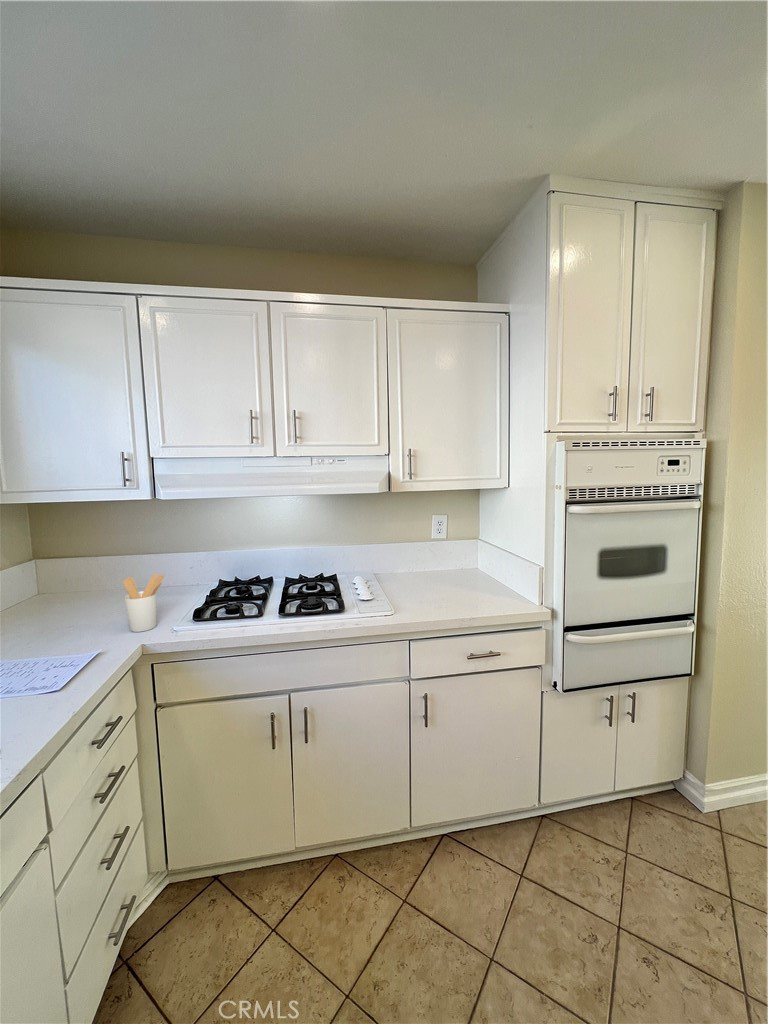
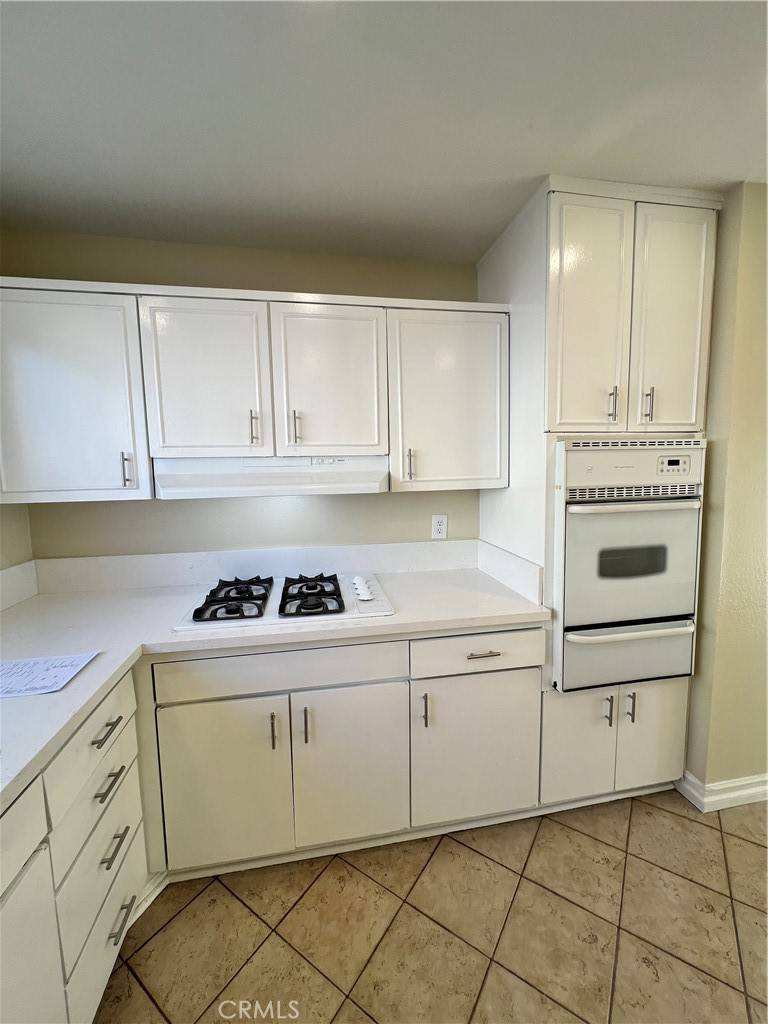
- utensil holder (147, 600)
